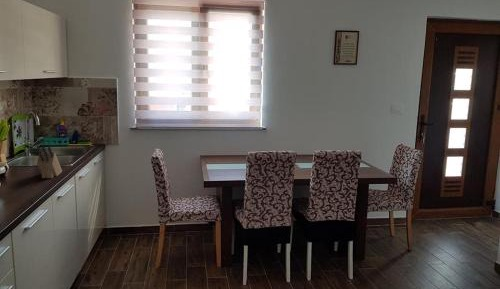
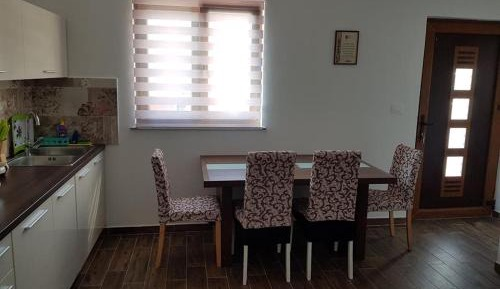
- knife block (48, 159)
